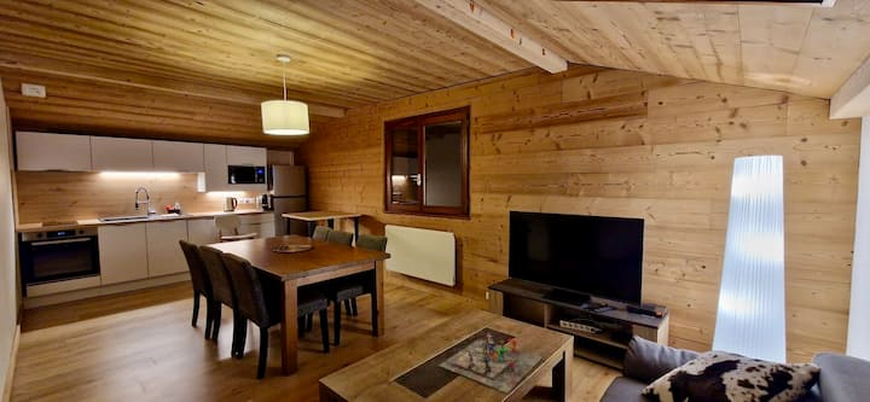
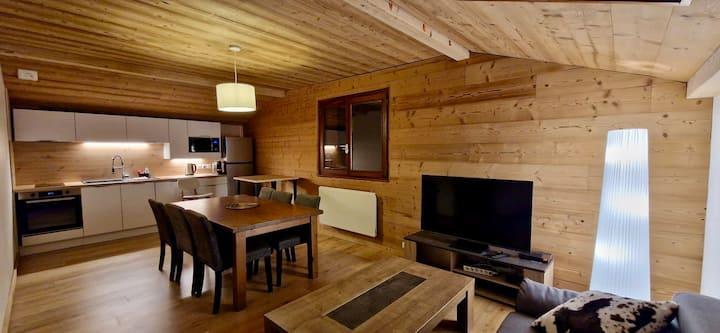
- board game (492, 353)
